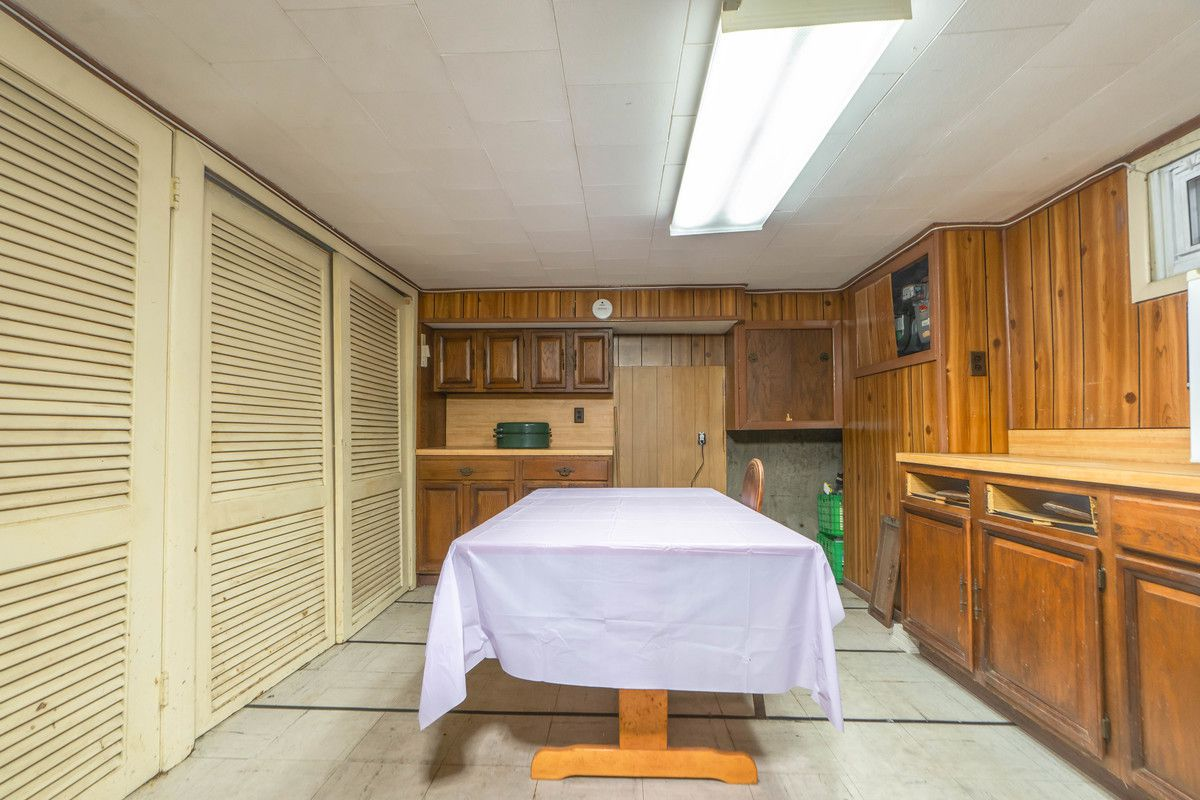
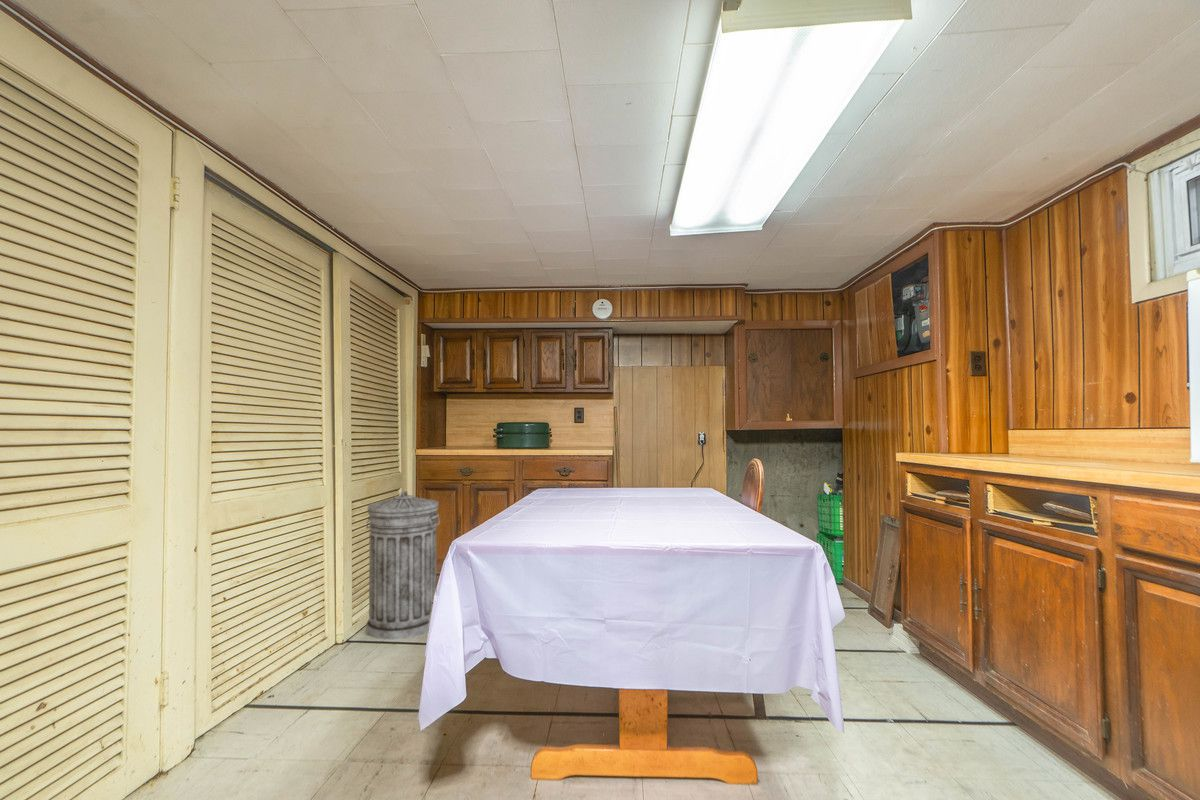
+ trash can (403, 558)
